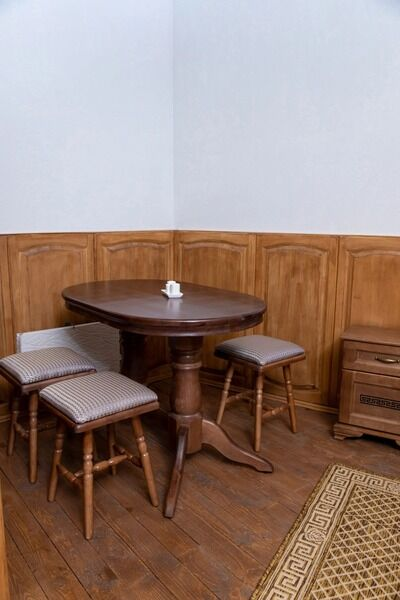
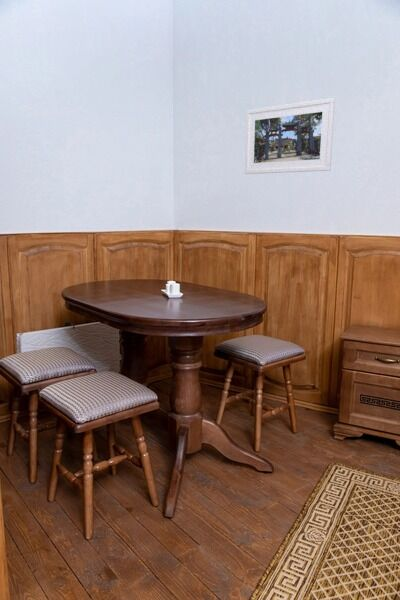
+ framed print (286, 139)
